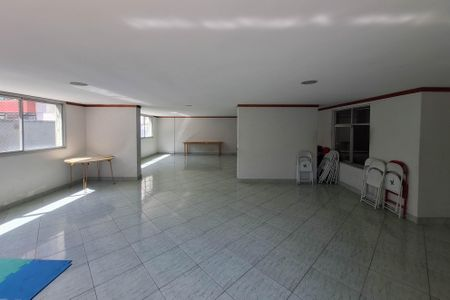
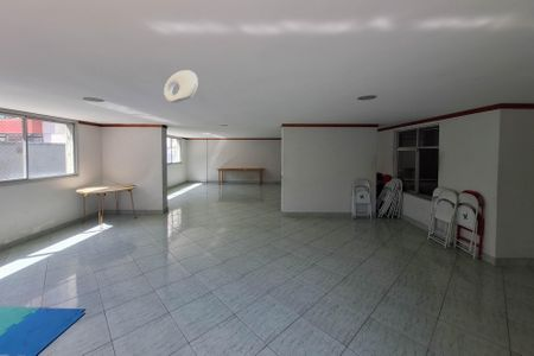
+ ceiling light (179, 85)
